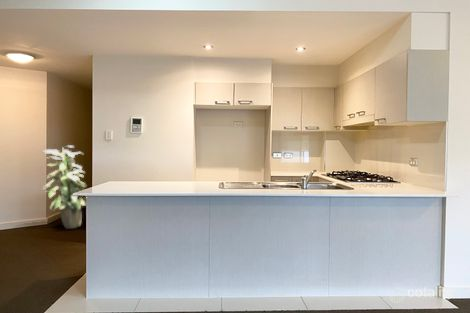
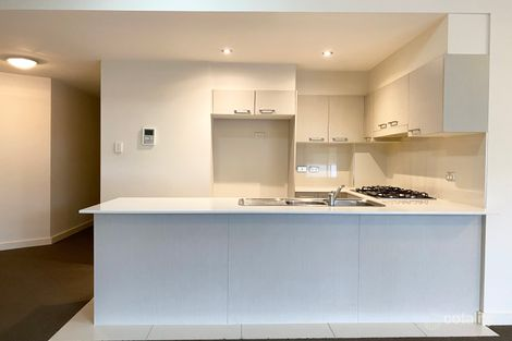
- indoor plant (67, 186)
